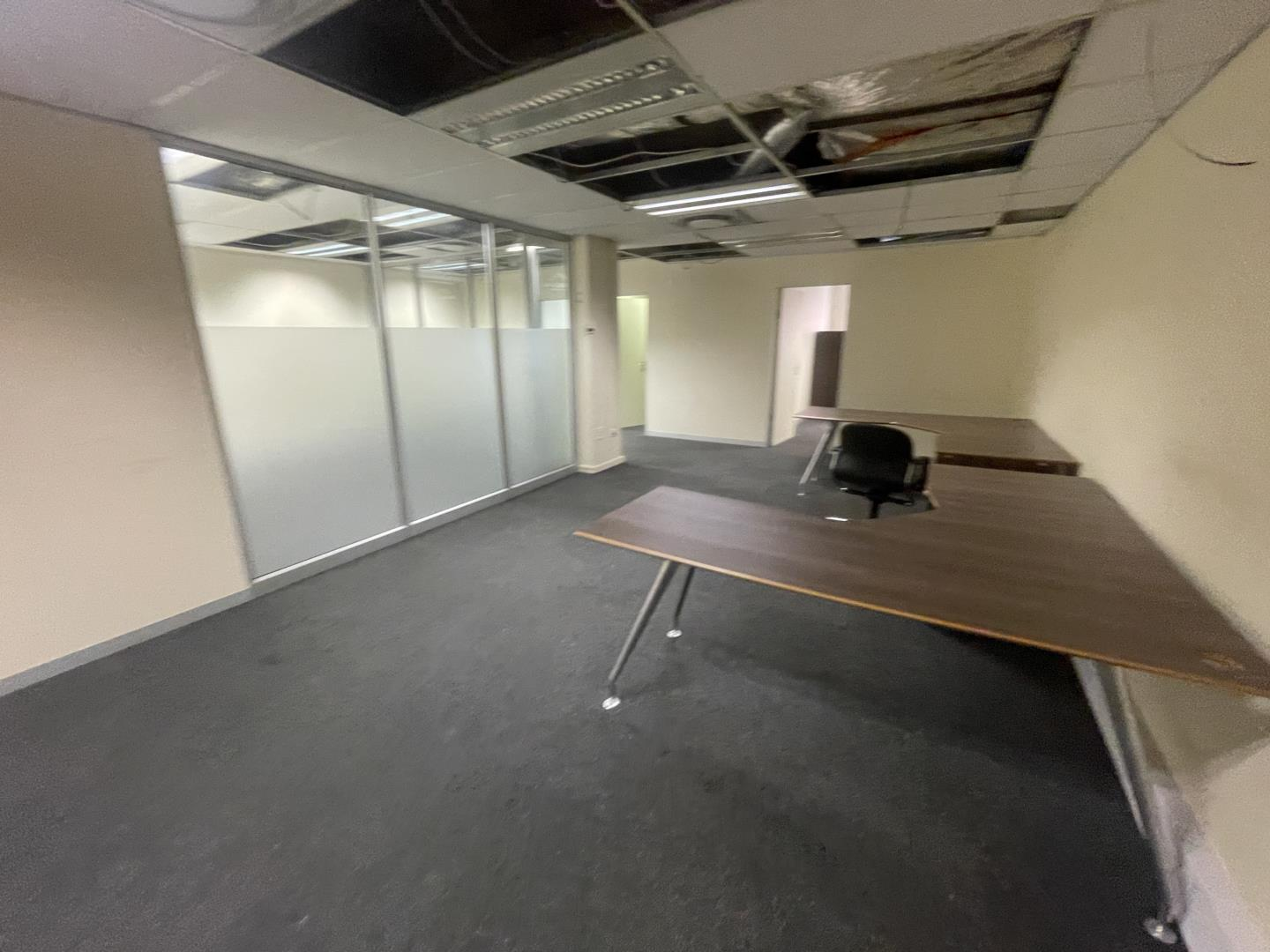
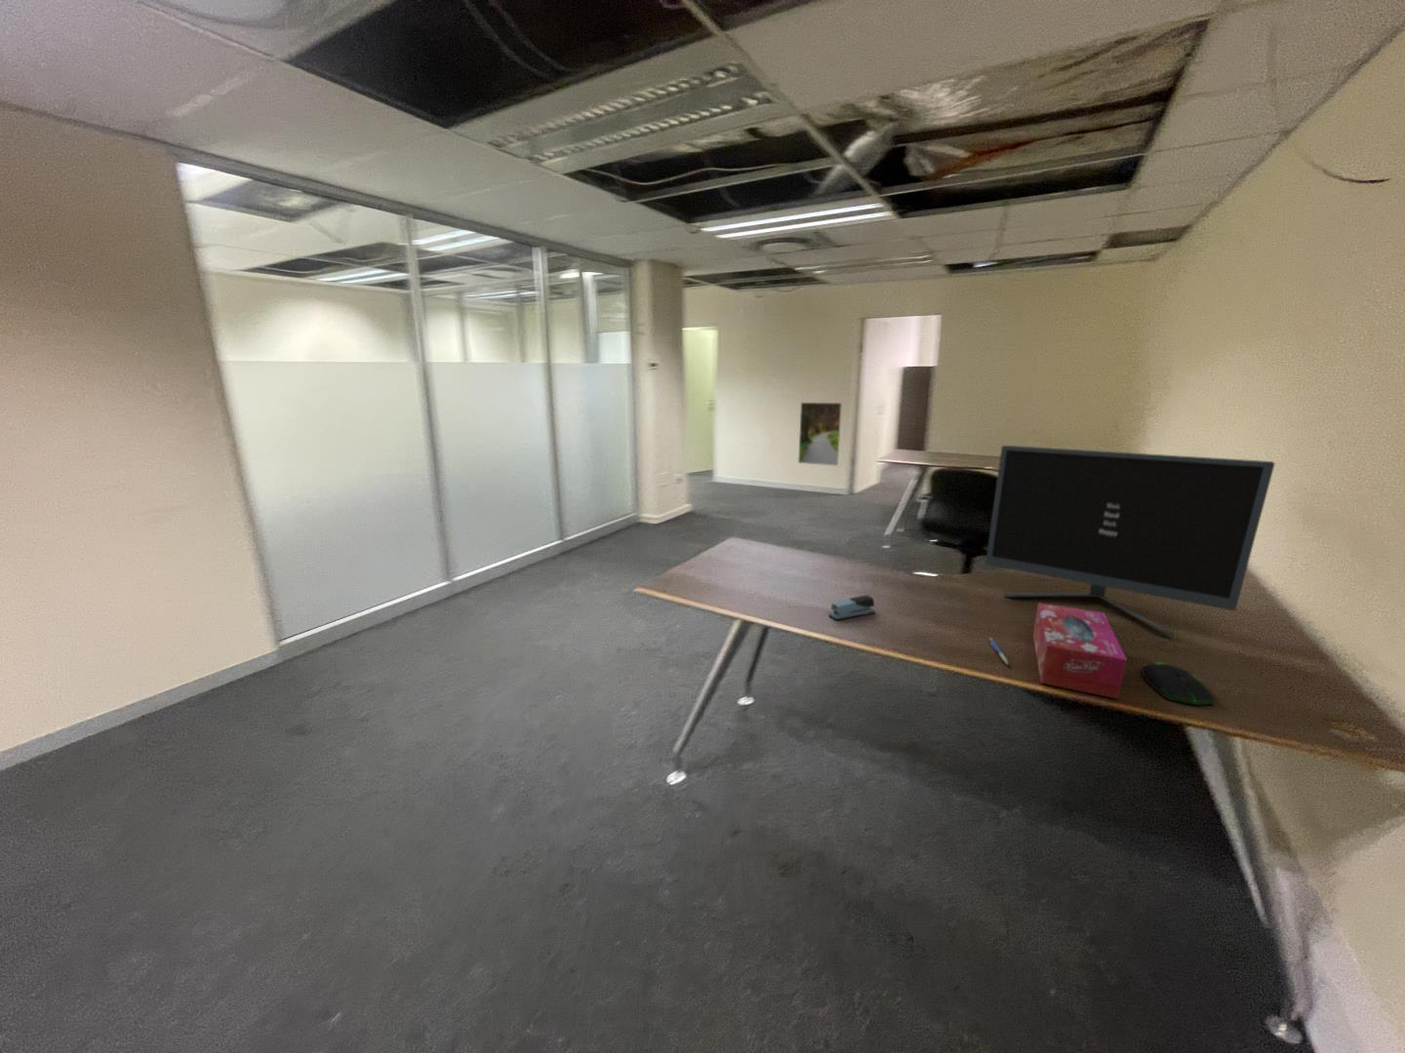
+ stapler (853, 606)
+ pen (999, 650)
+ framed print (819, 432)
+ tissue box (1073, 646)
+ monitor (1106, 532)
+ computer mouse (1178, 679)
